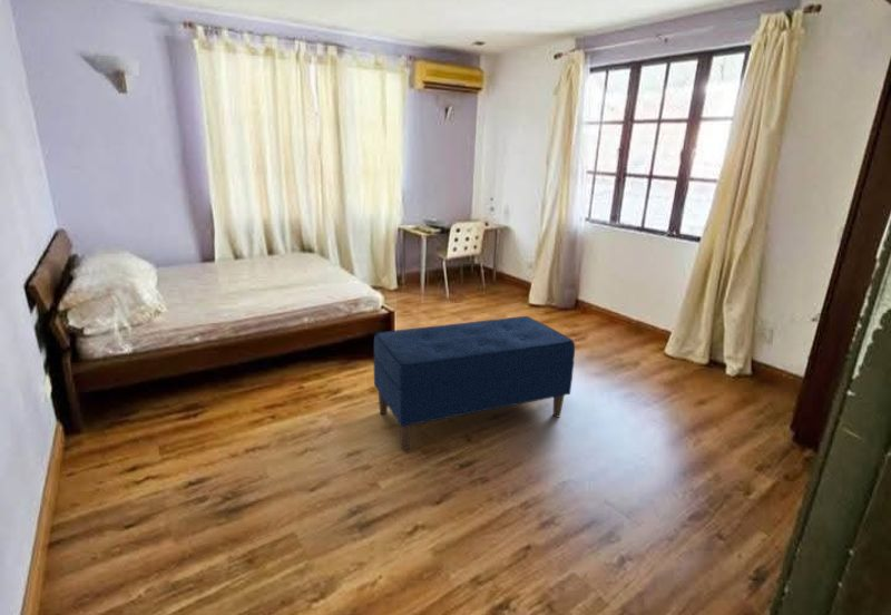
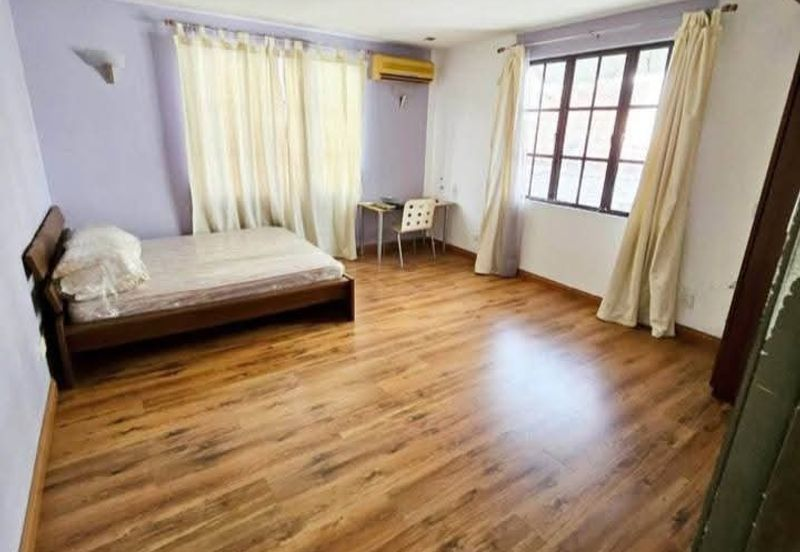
- bench (472, 375)
